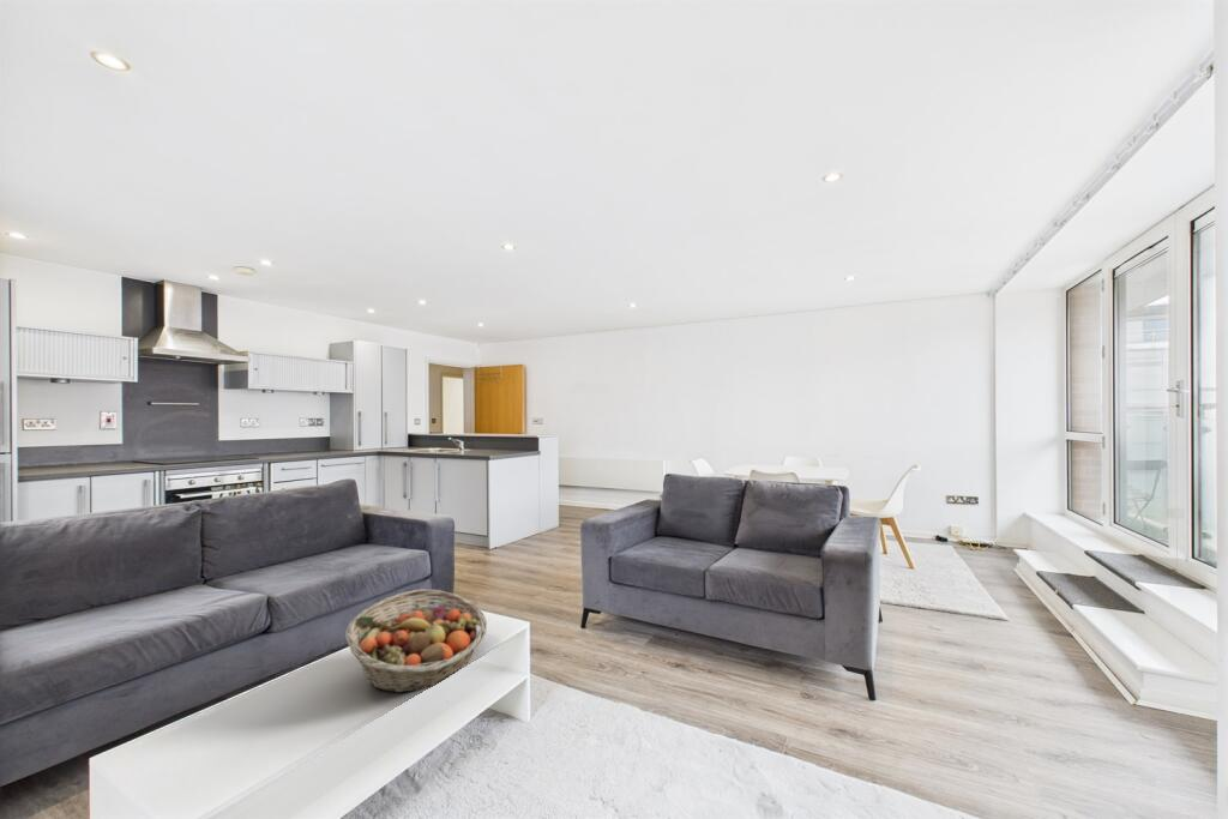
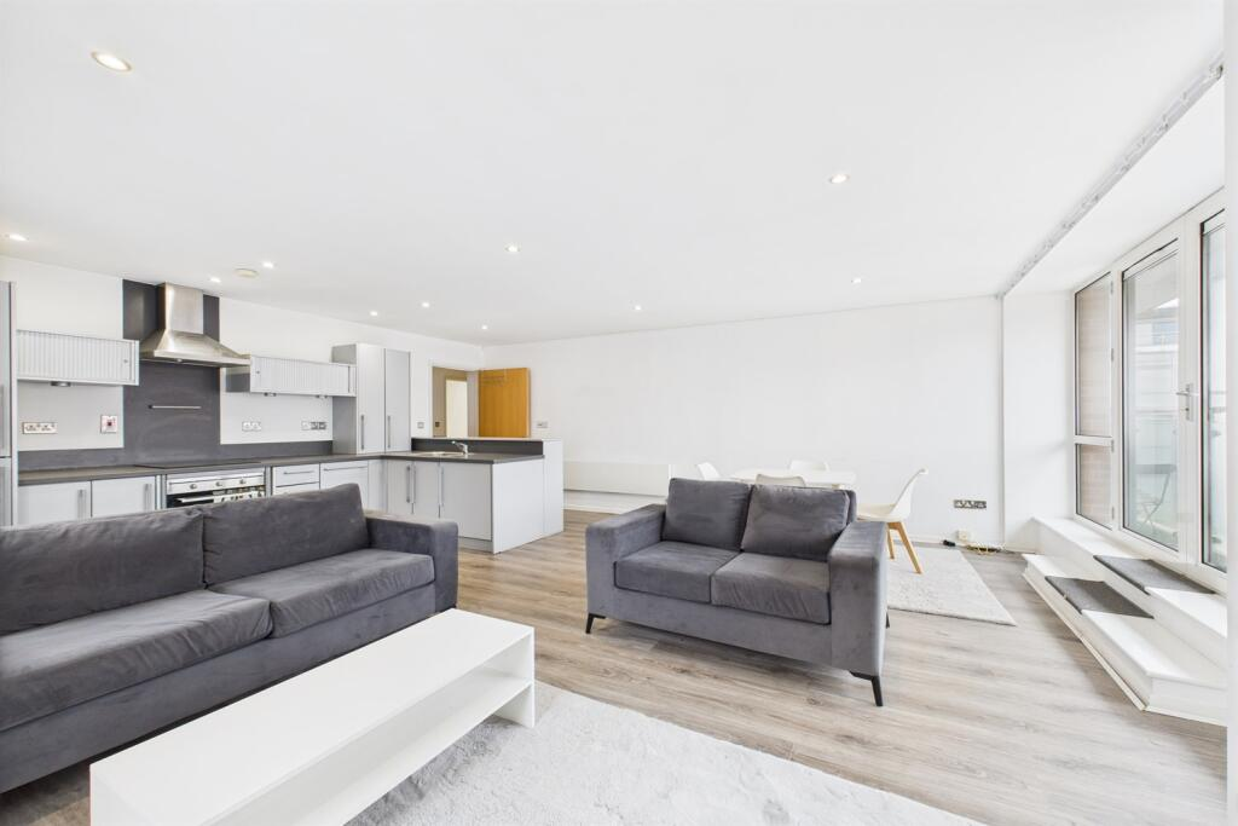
- fruit basket (420, 637)
